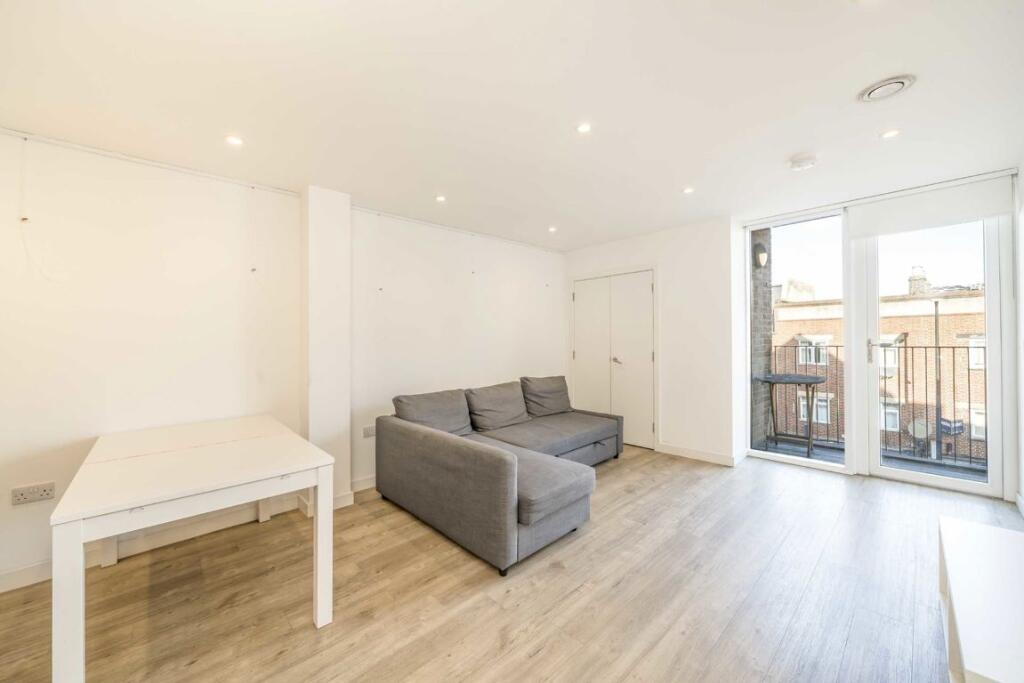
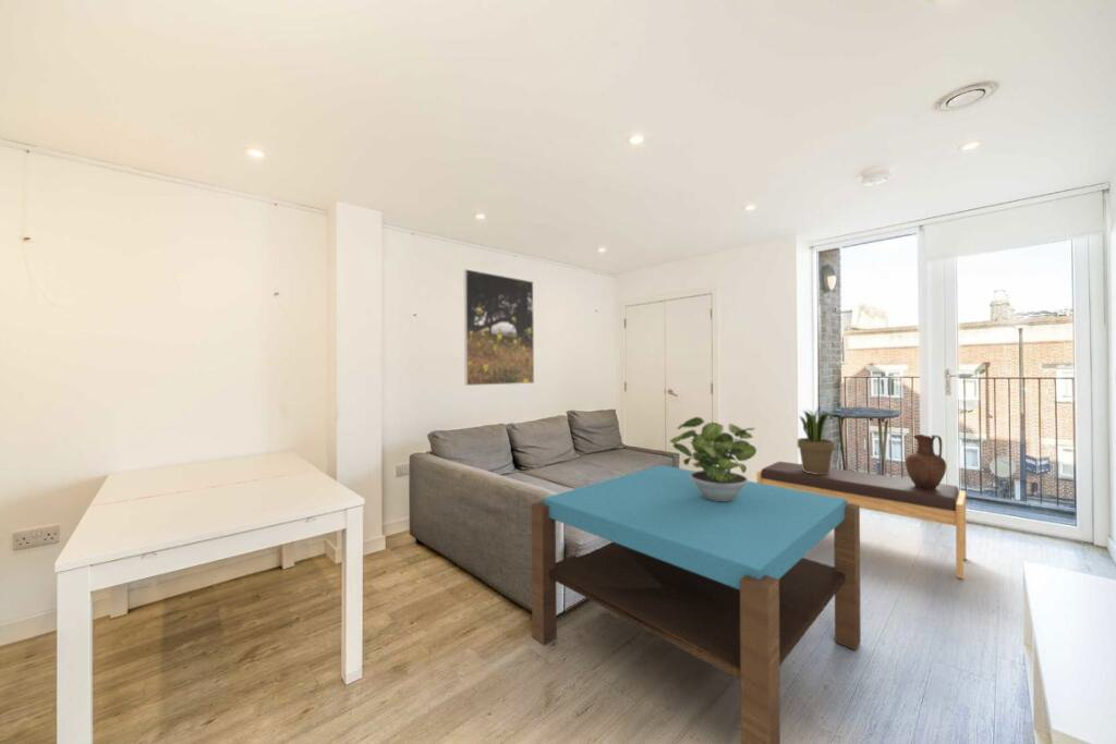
+ coffee table (693, 569)
+ potted plant (713, 455)
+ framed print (500, 330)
+ potted plant (818, 439)
+ bench (851, 503)
+ vase (925, 460)
